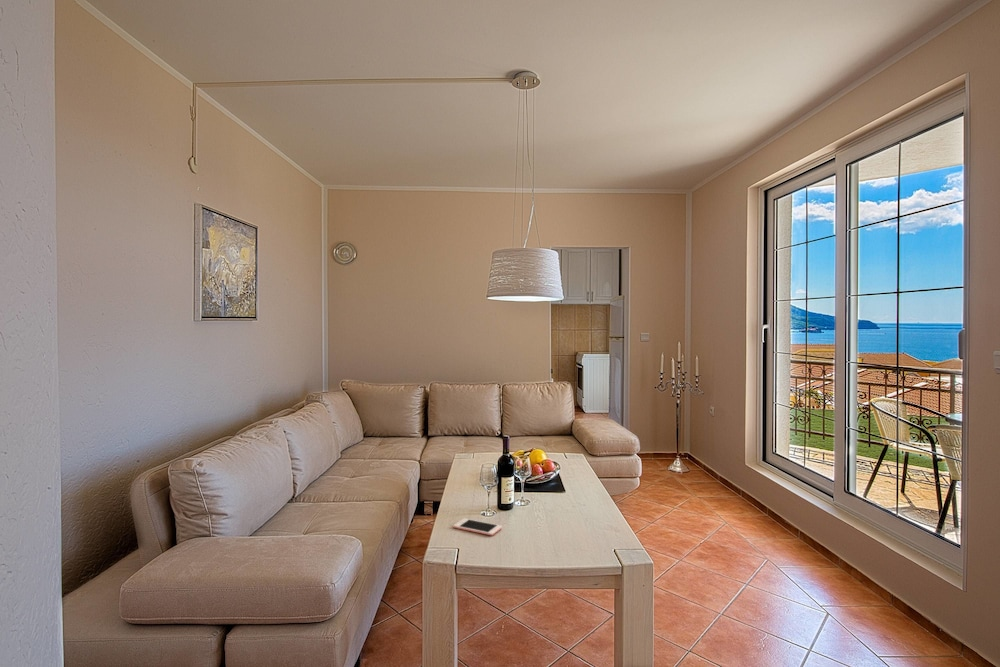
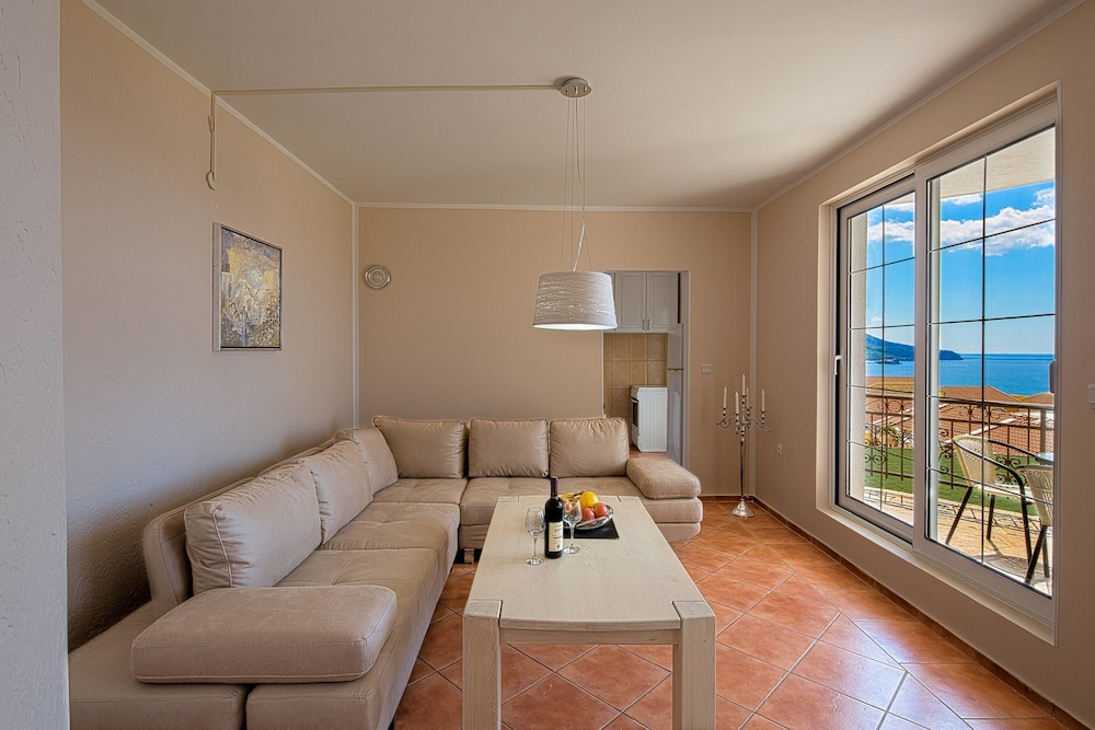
- cell phone (477, 526)
